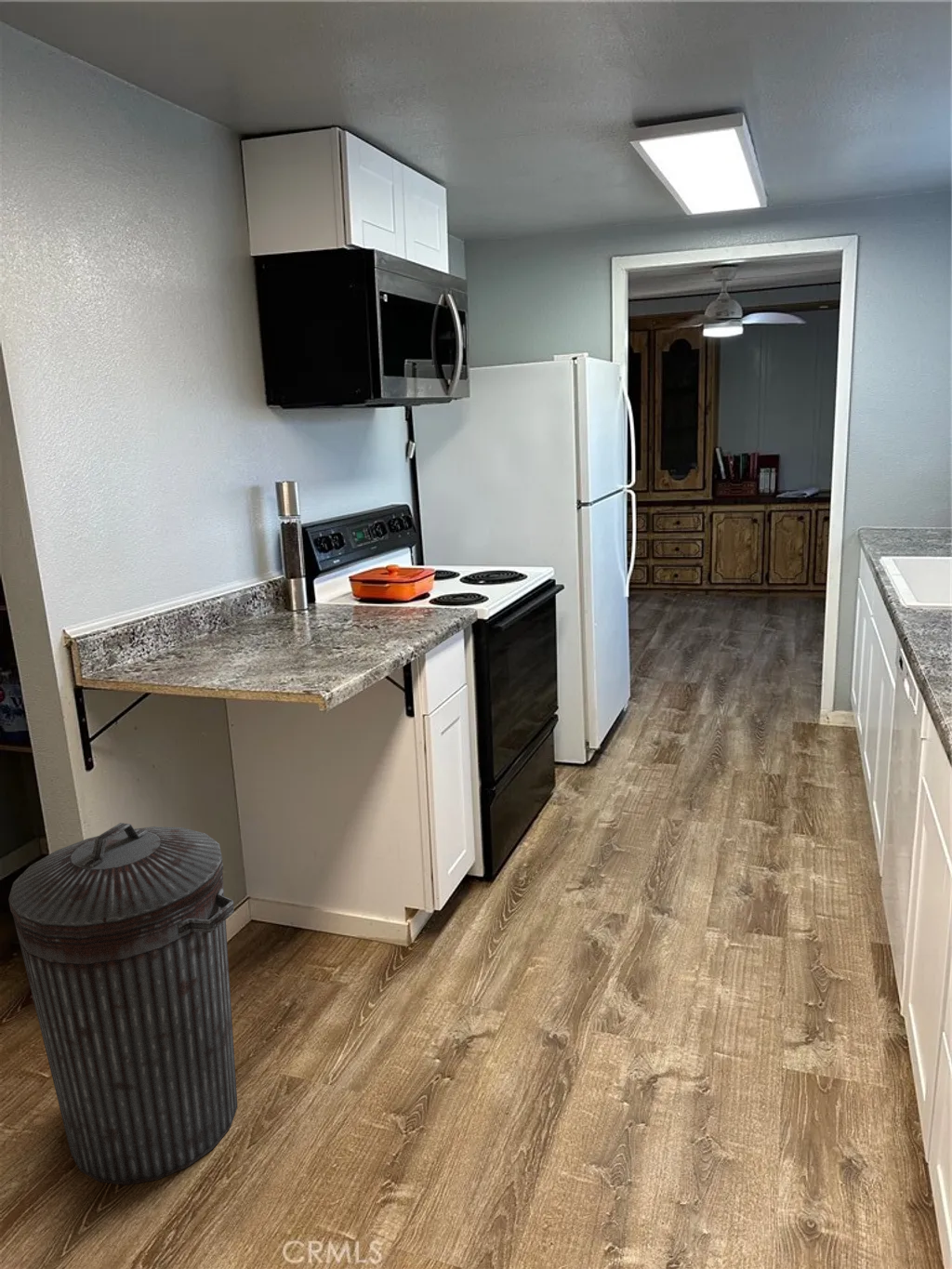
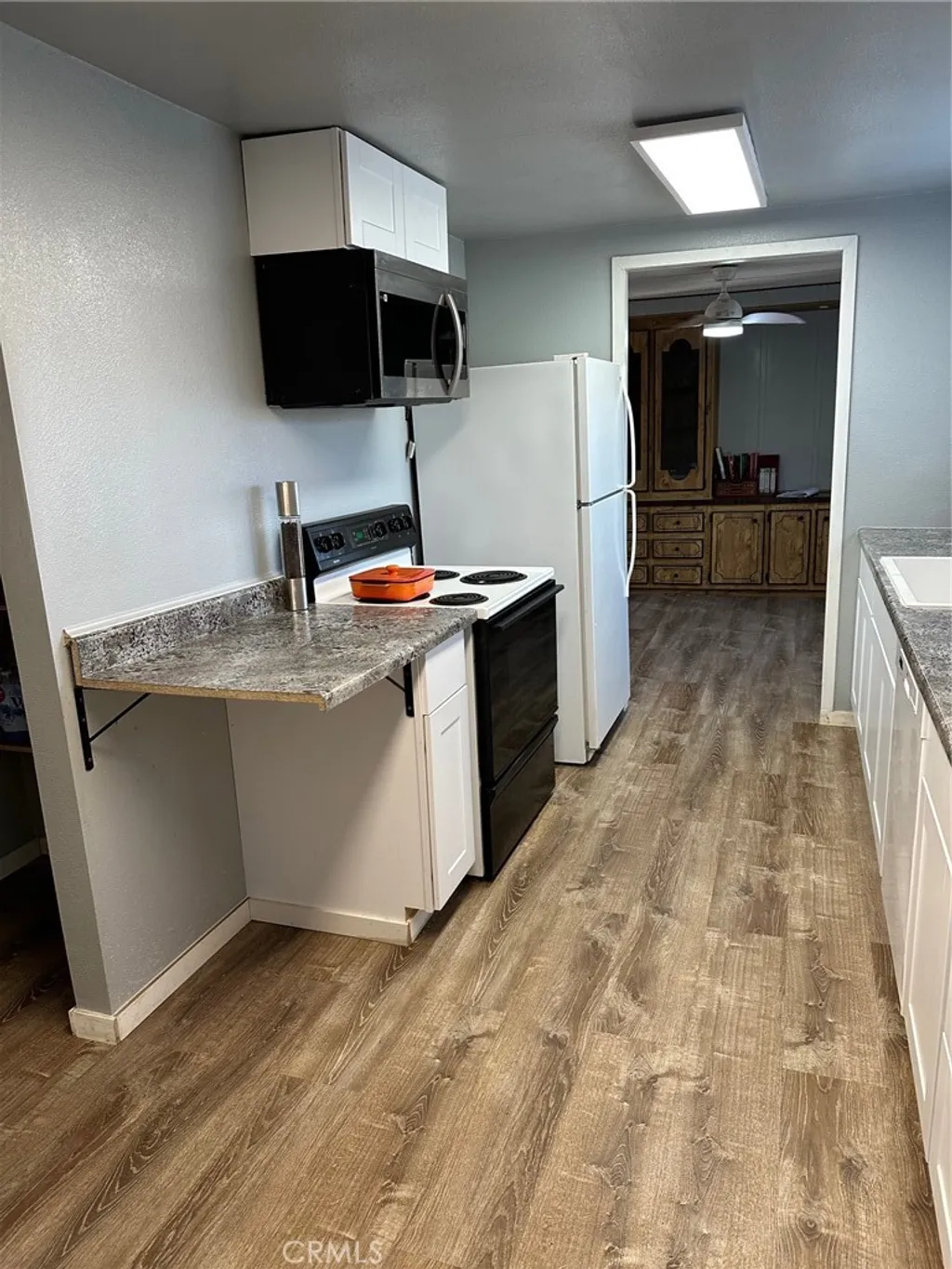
- trash can (136, 981)
